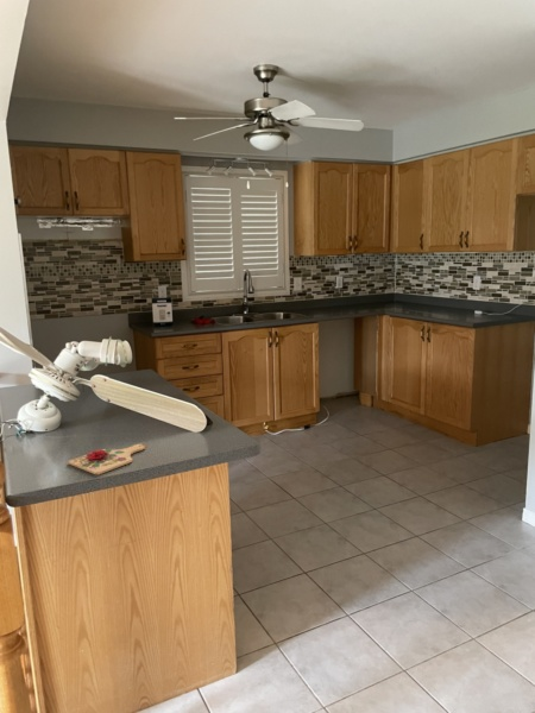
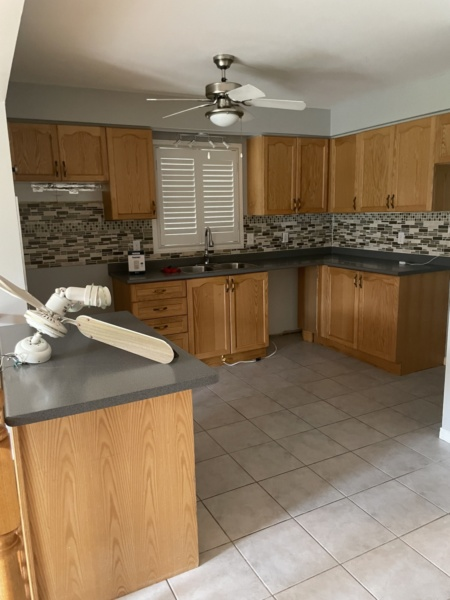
- cutting board (114, 453)
